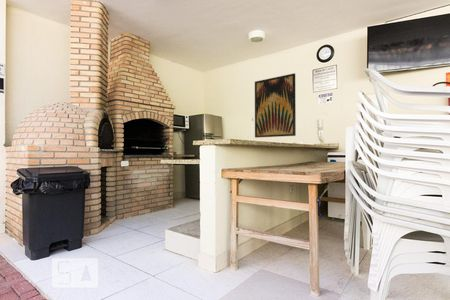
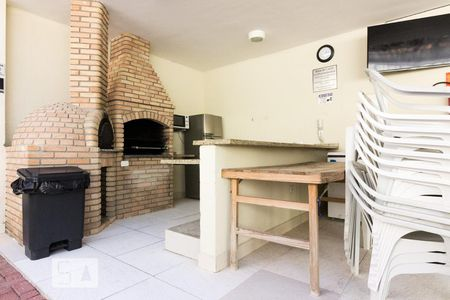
- wall art (274, 107)
